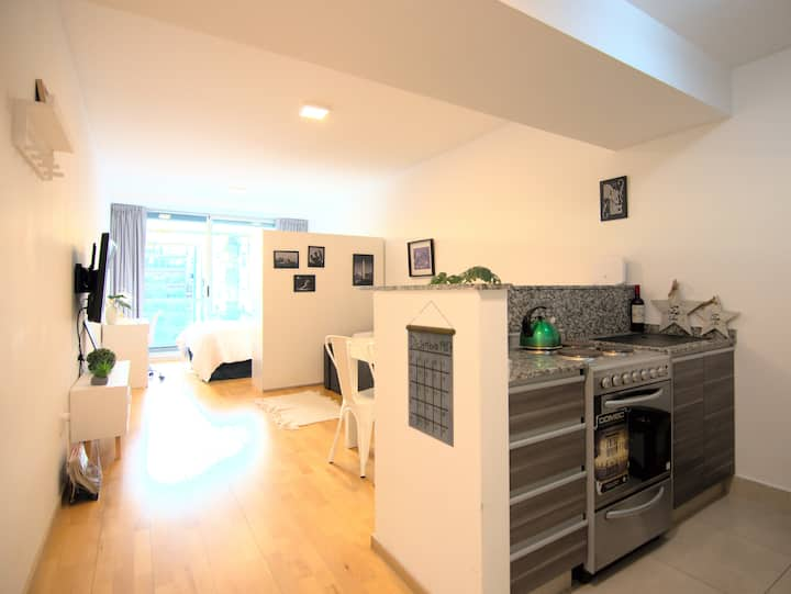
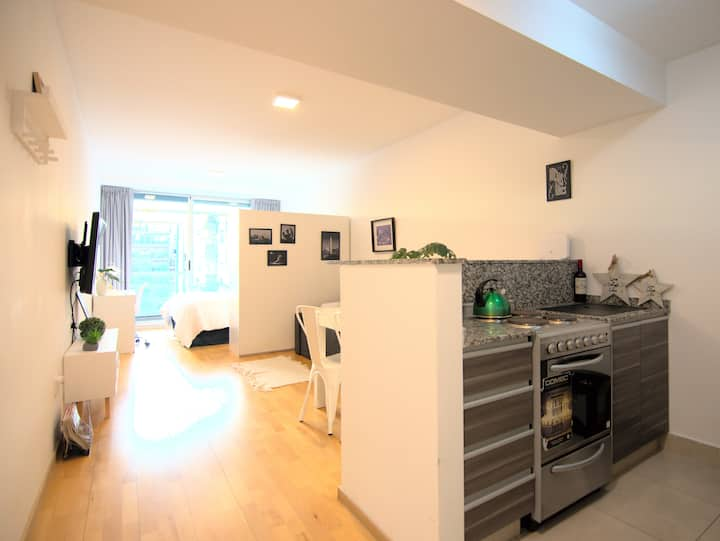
- calendar (428, 368)
